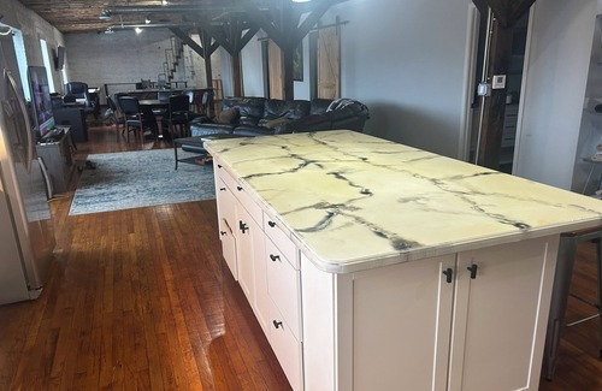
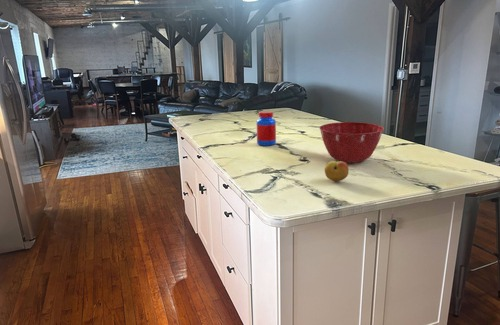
+ mixing bowl (350, 143)
+ jar (266, 128)
+ fruit (336, 171)
